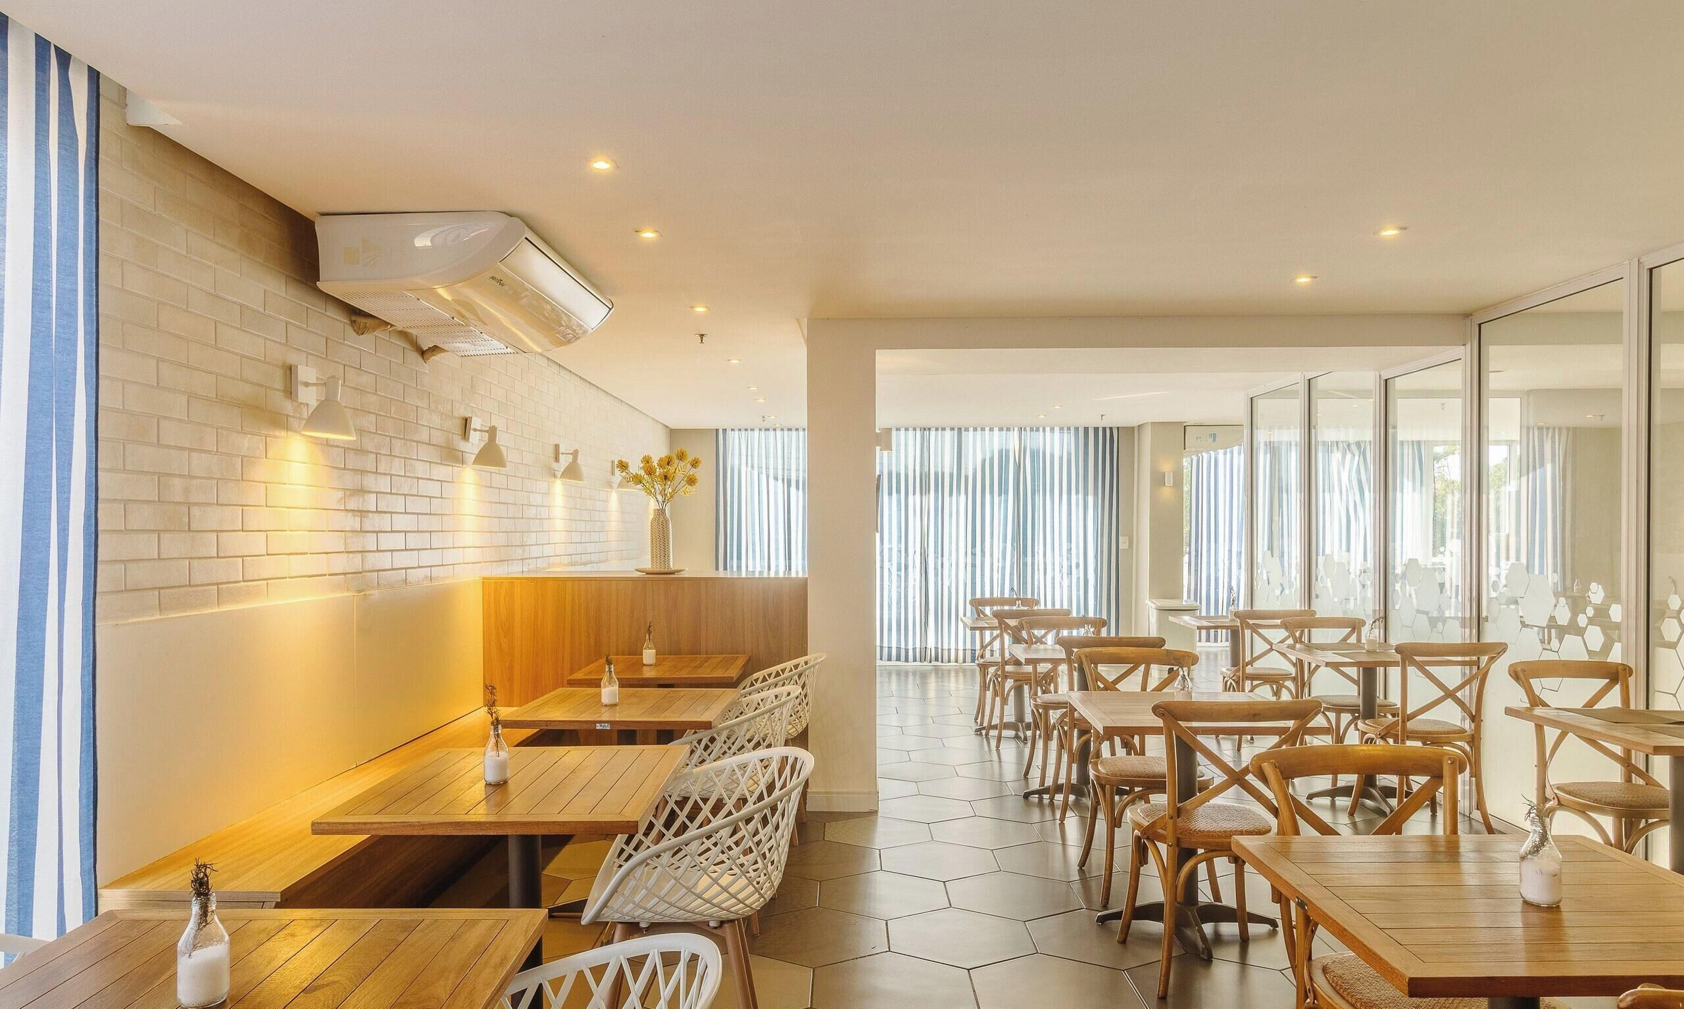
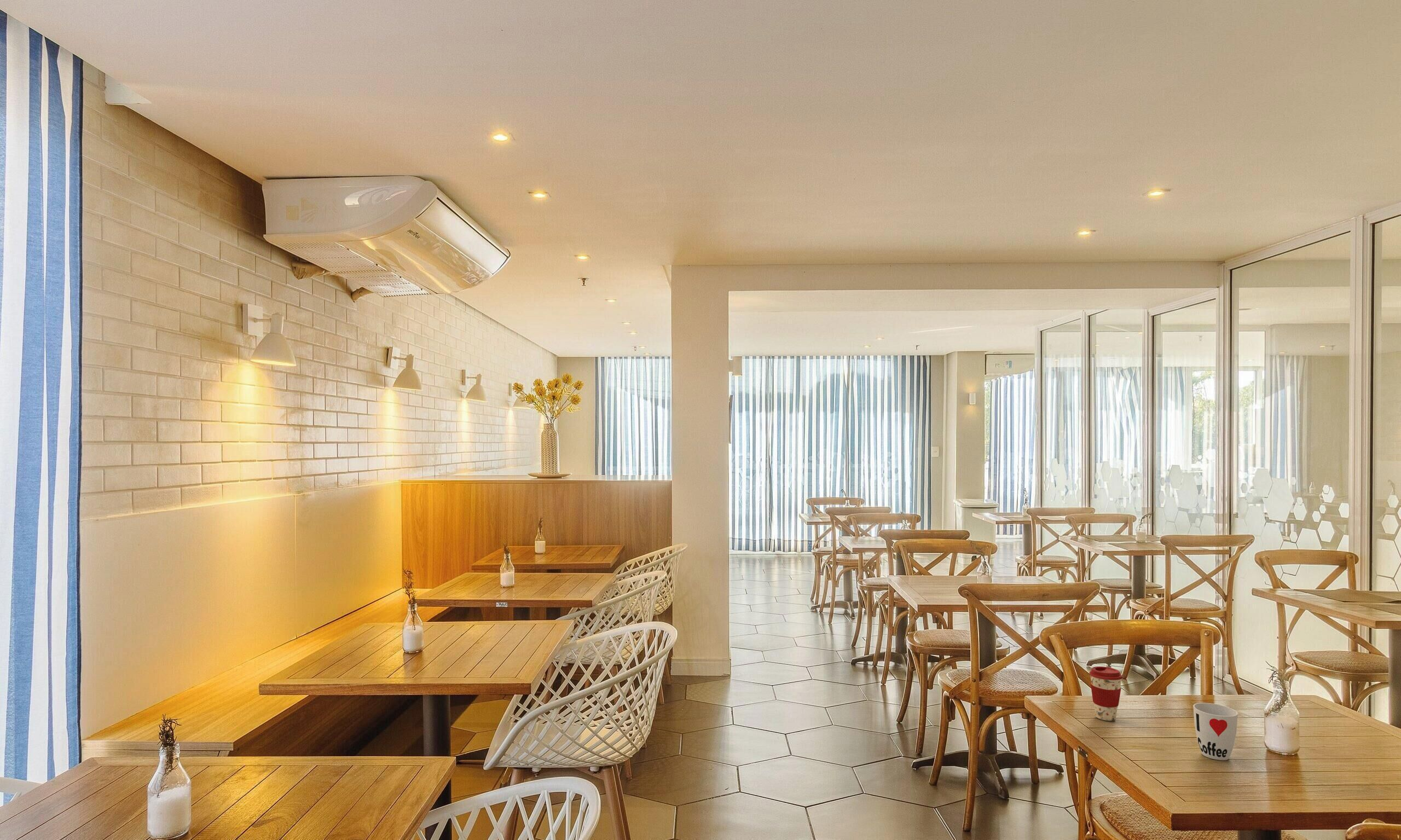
+ coffee cup (1105, 693)
+ cup (1215, 732)
